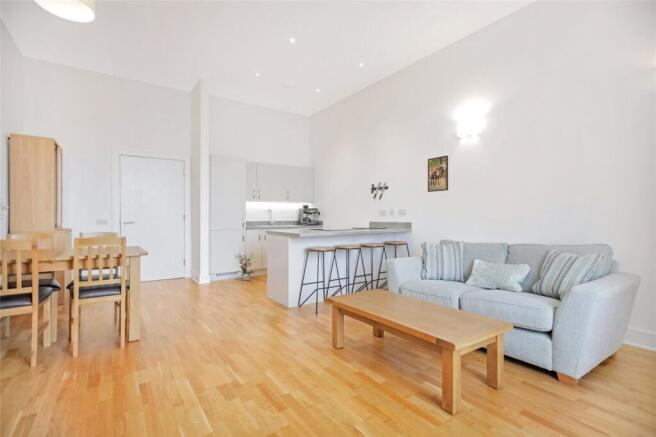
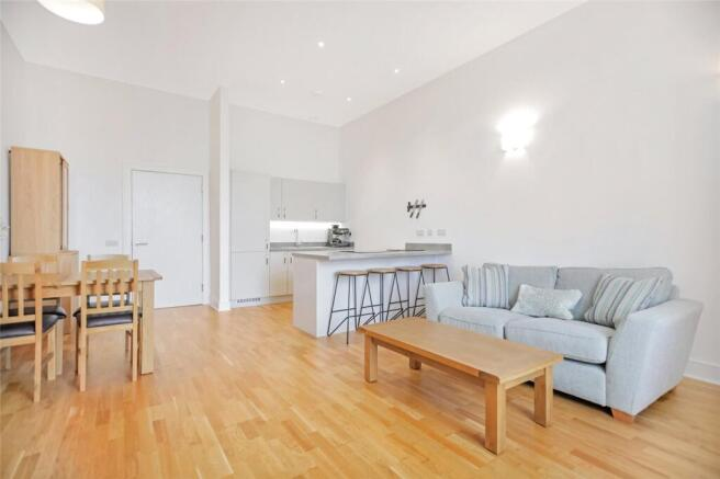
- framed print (437, 174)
- potted plant (244, 266)
